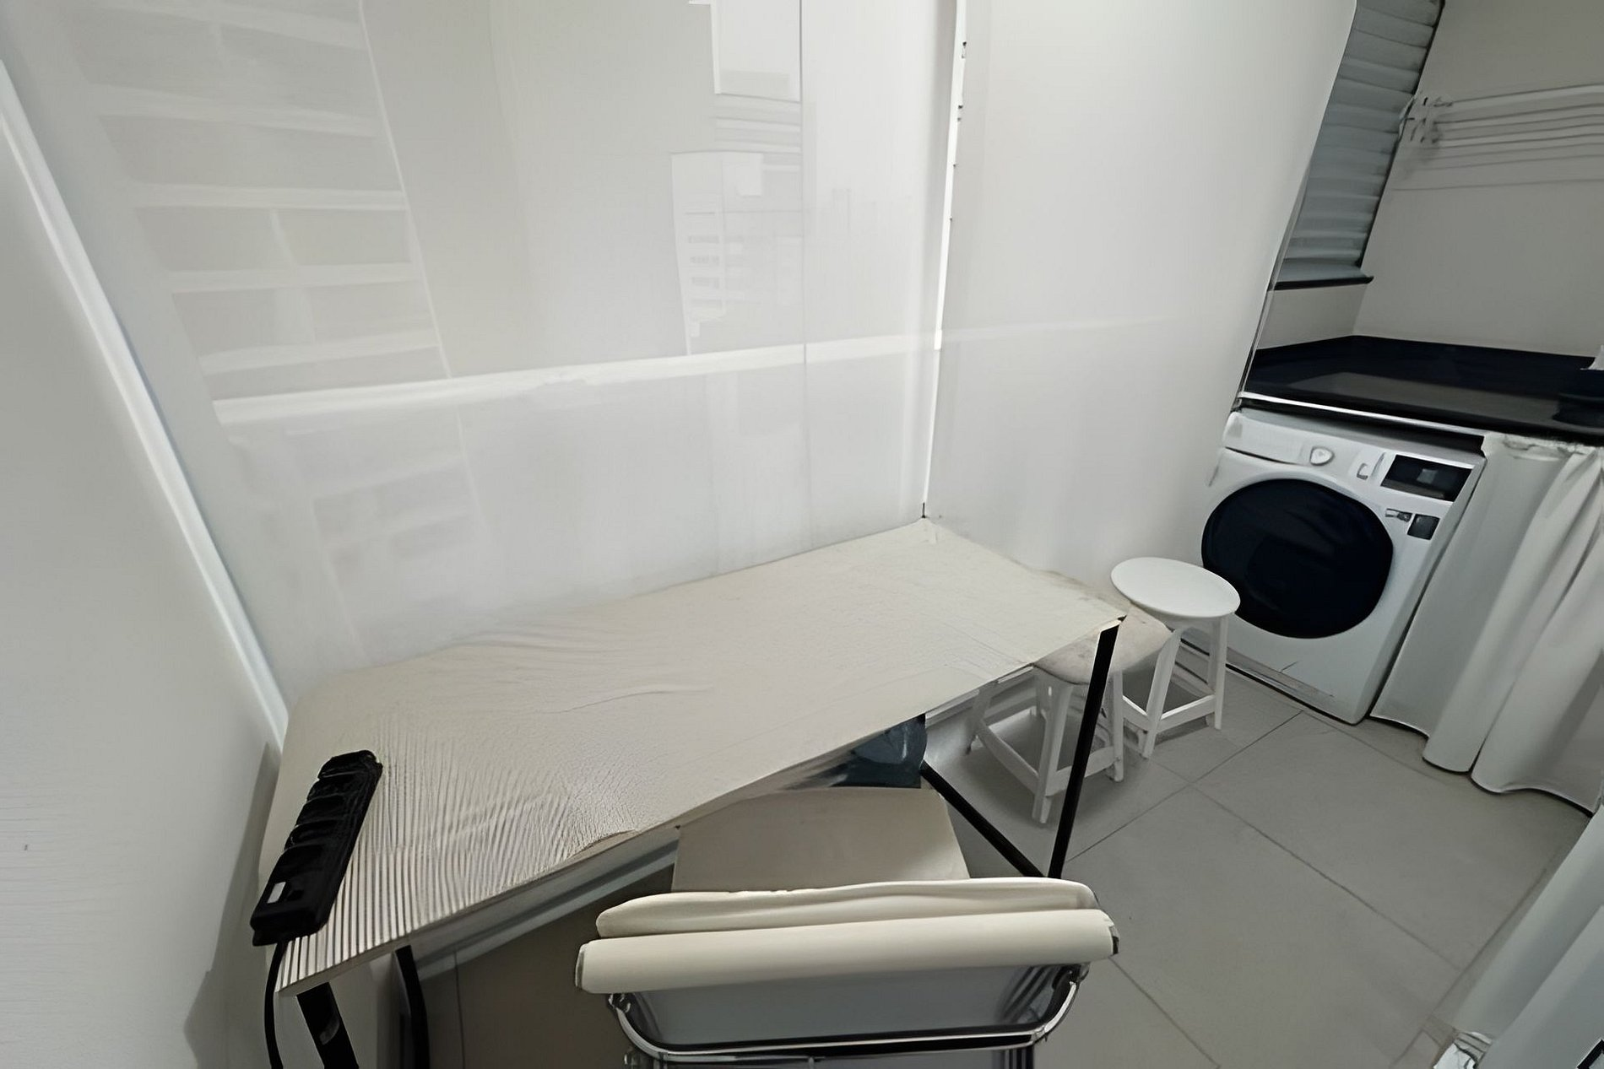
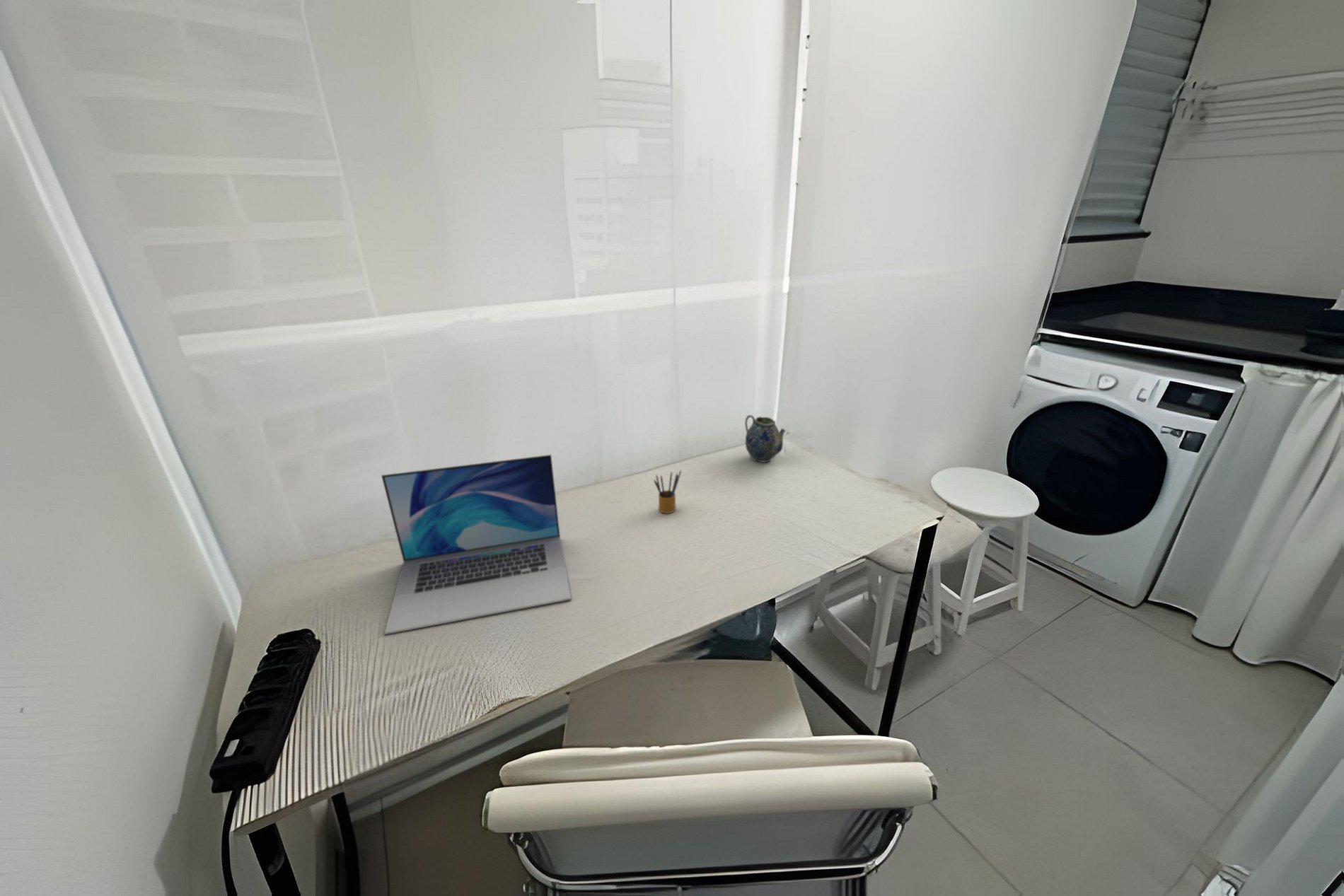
+ teapot (764, 438)
+ laptop (475, 536)
+ pencil box (666, 491)
